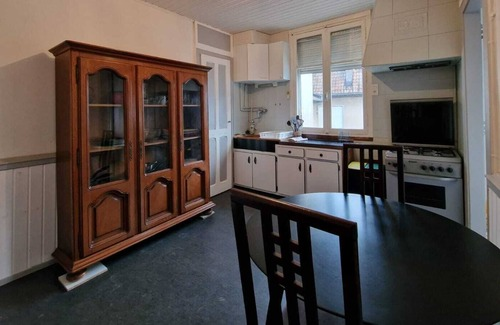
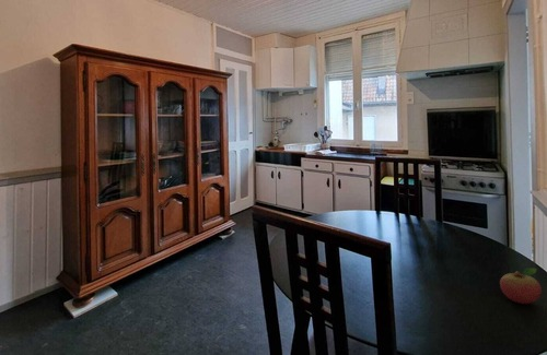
+ fruit (520, 284)
